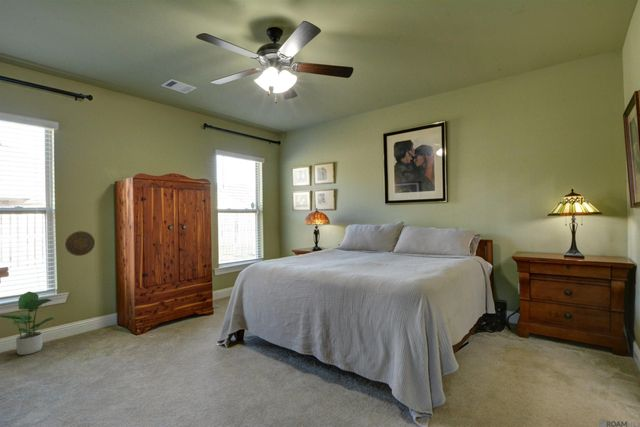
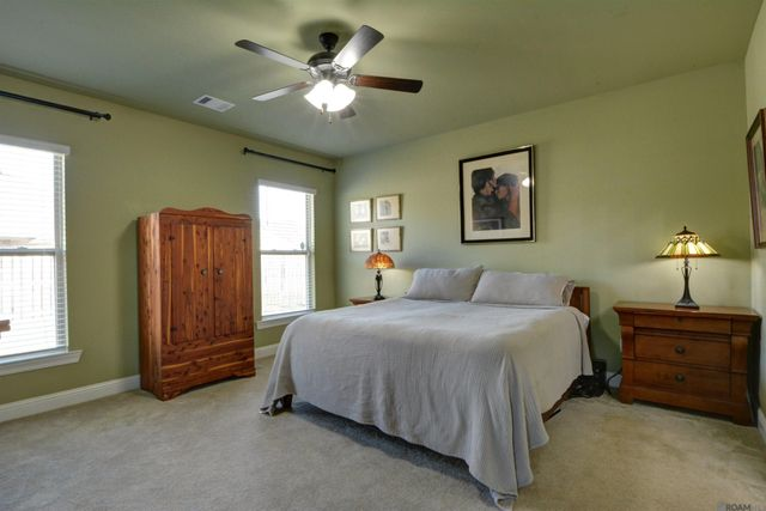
- potted plant (26, 324)
- decorative plate (80, 243)
